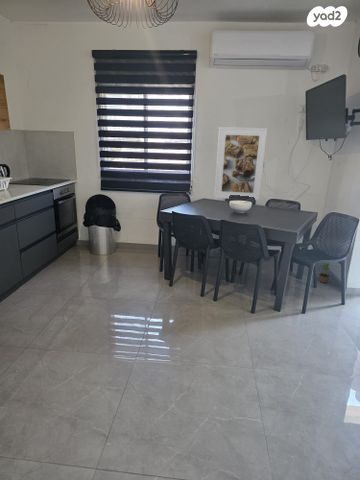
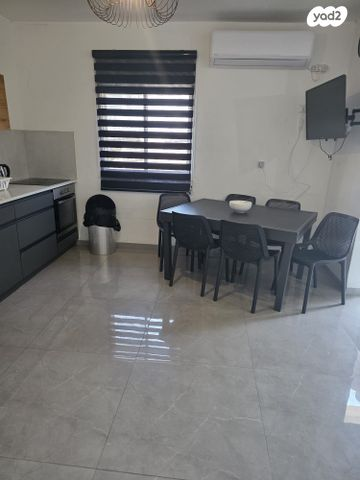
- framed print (239, 164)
- potted plant (325, 268)
